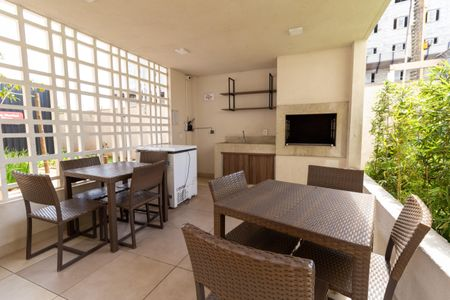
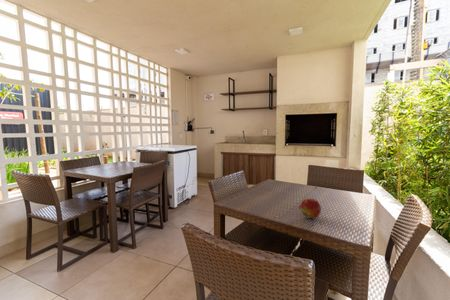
+ fruit (308, 208)
